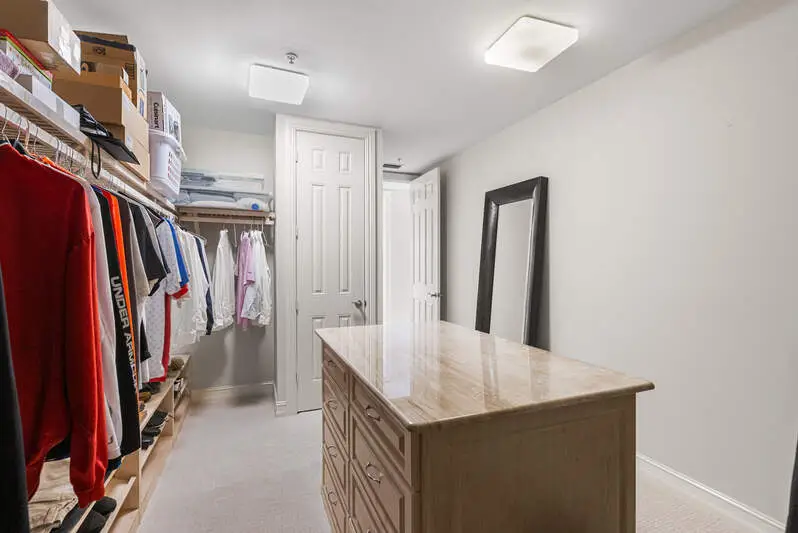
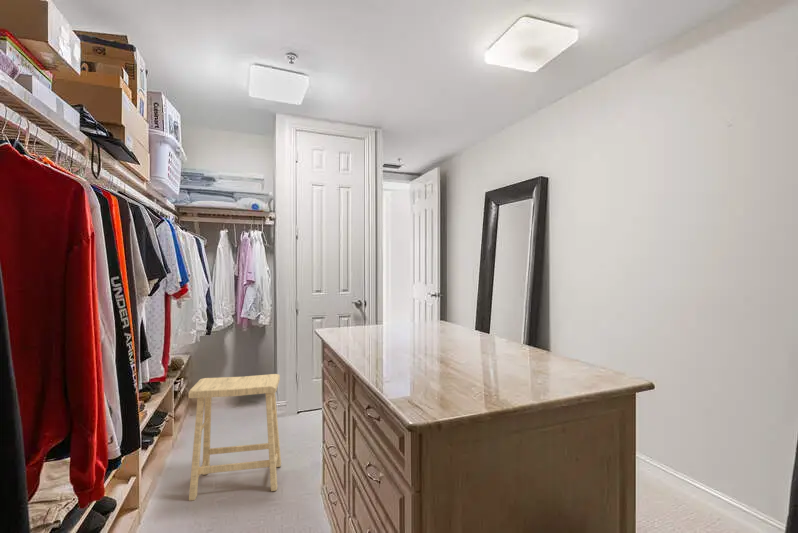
+ stool (242, 445)
